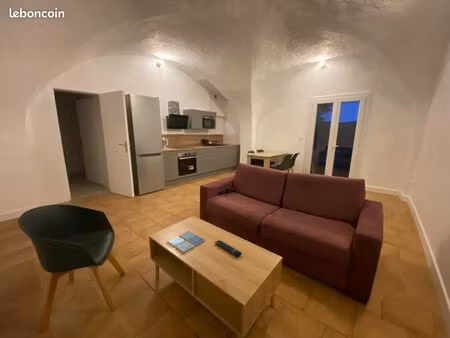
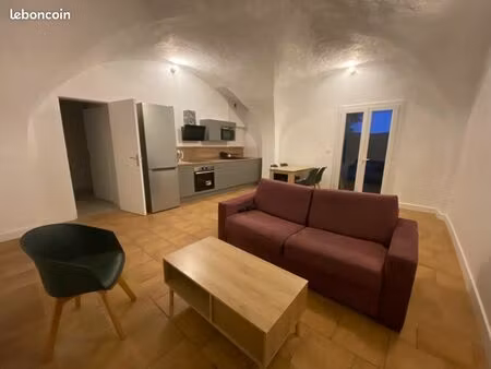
- drink coaster (186, 241)
- remote control (227, 248)
